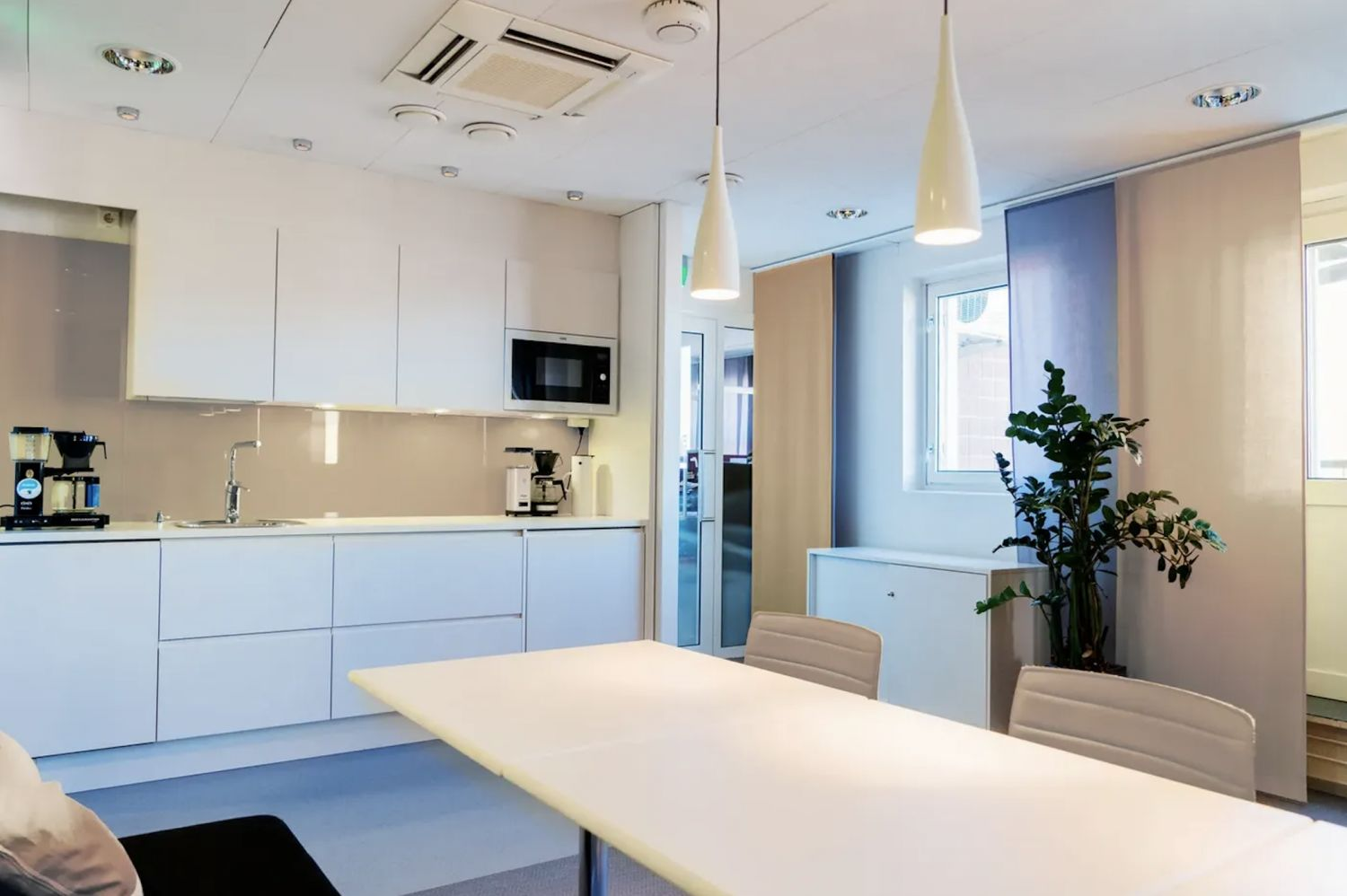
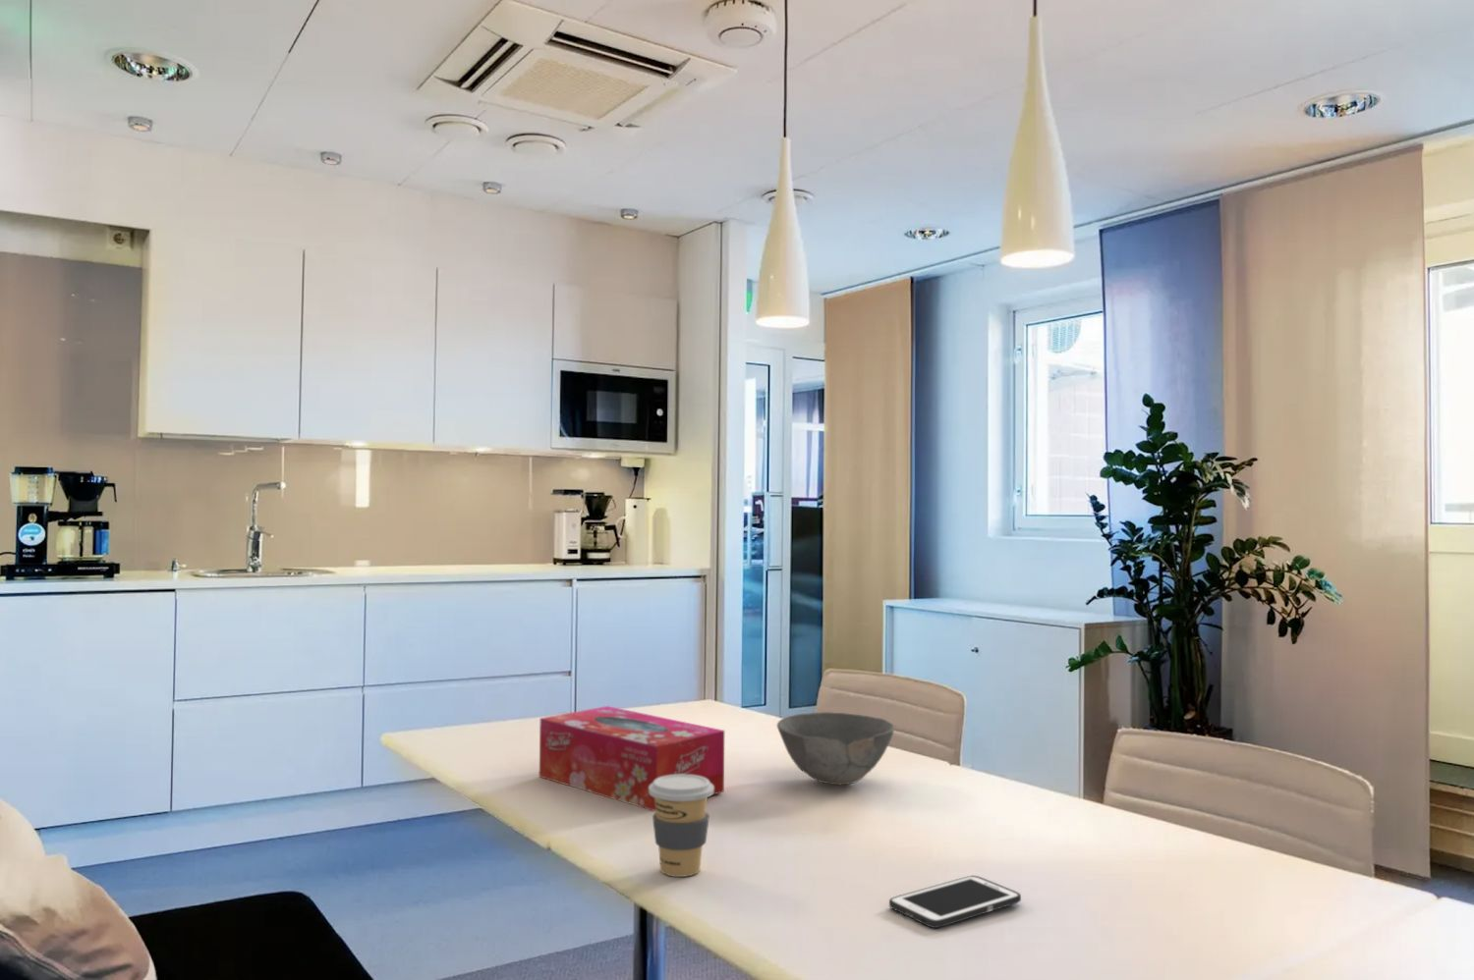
+ tissue box (629, 755)
+ coffee cup (681, 825)
+ bowl (834, 752)
+ cell phone (955, 900)
